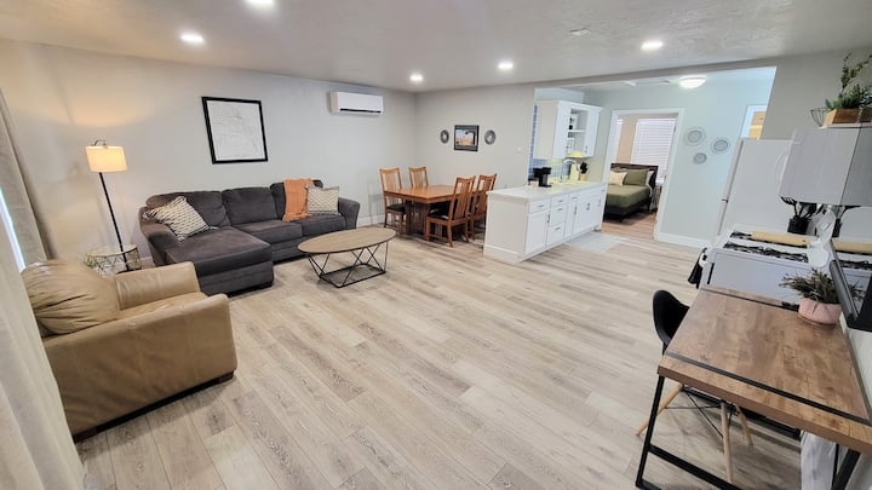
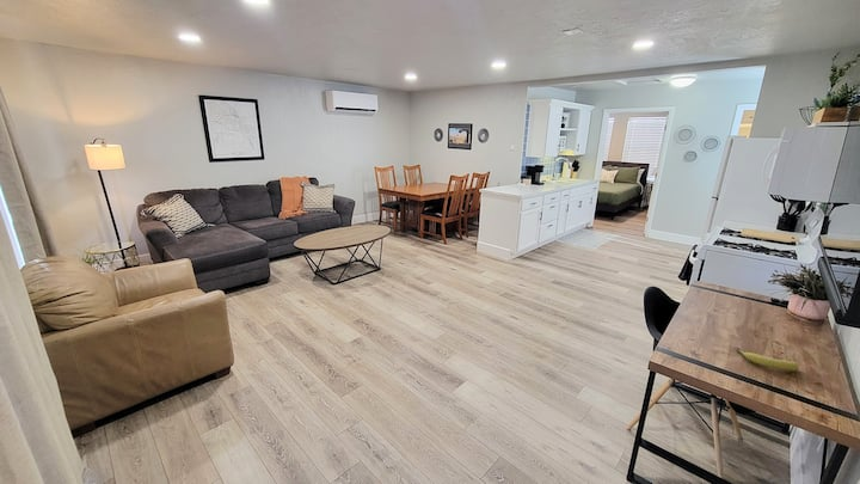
+ fruit (767, 359)
